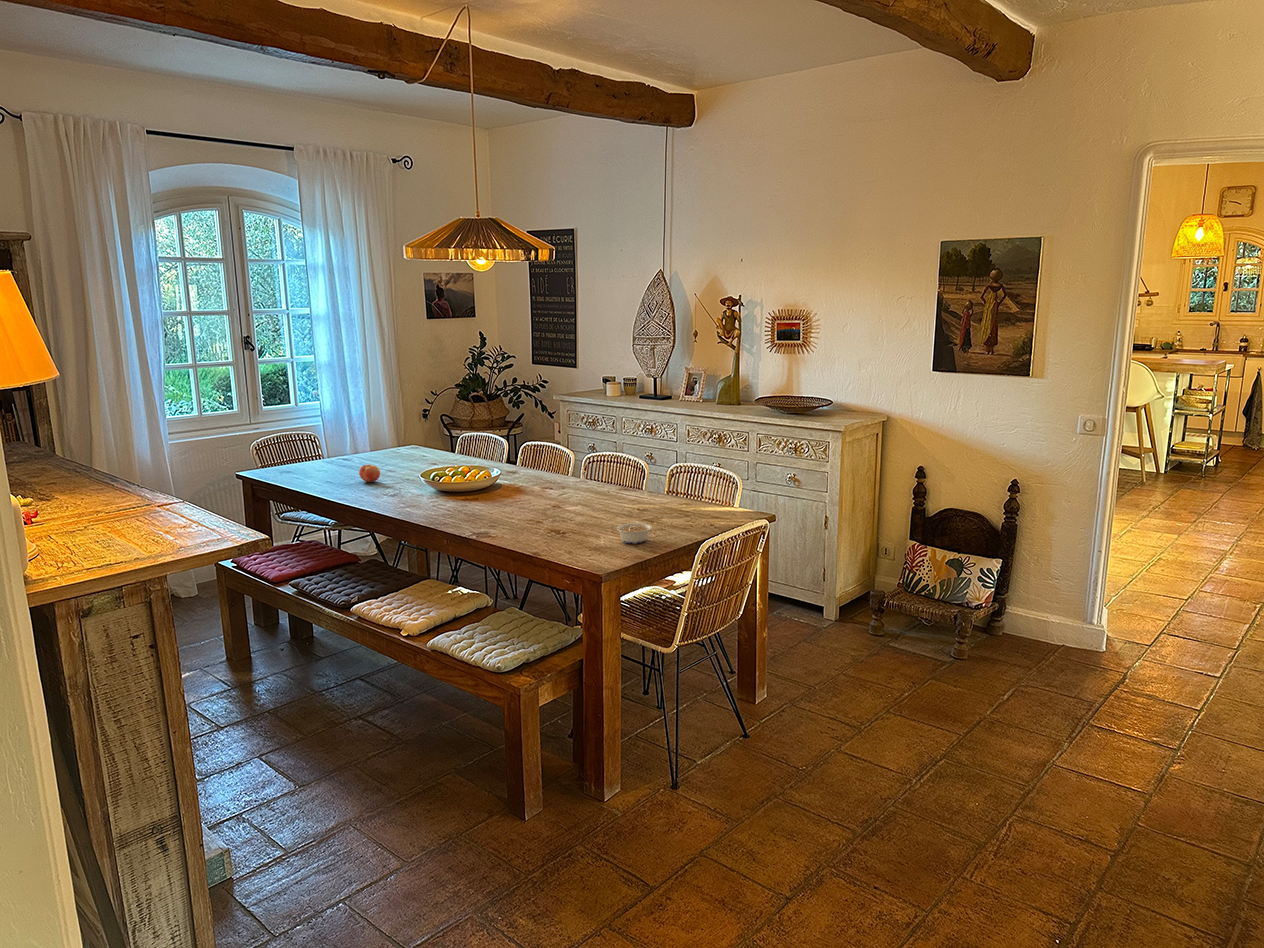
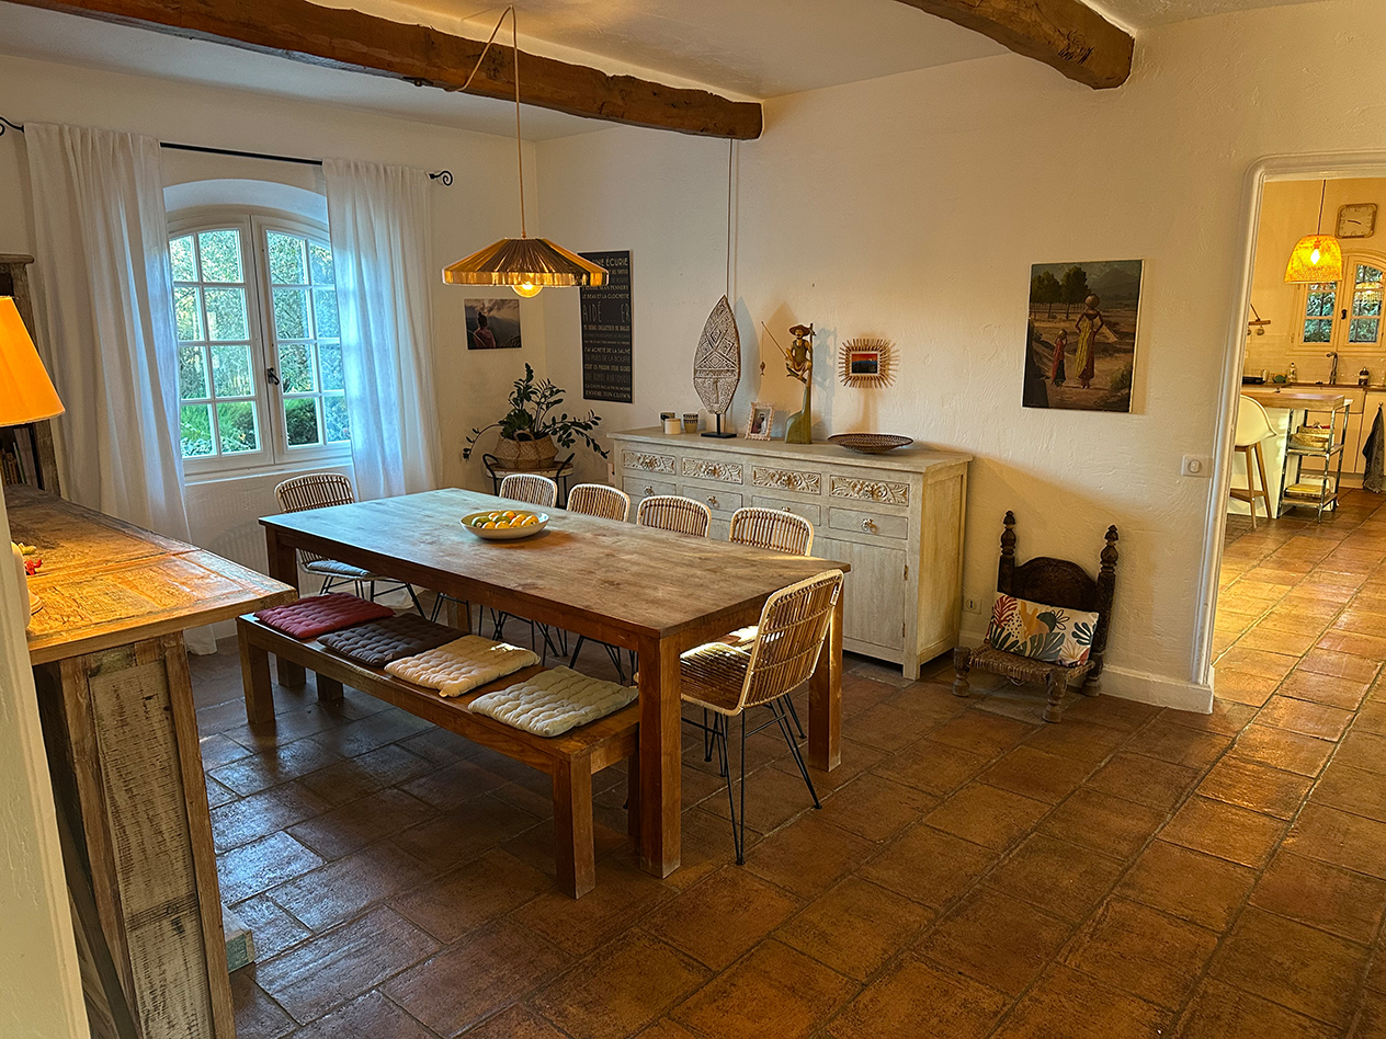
- legume (633, 532)
- fruit (369, 473)
